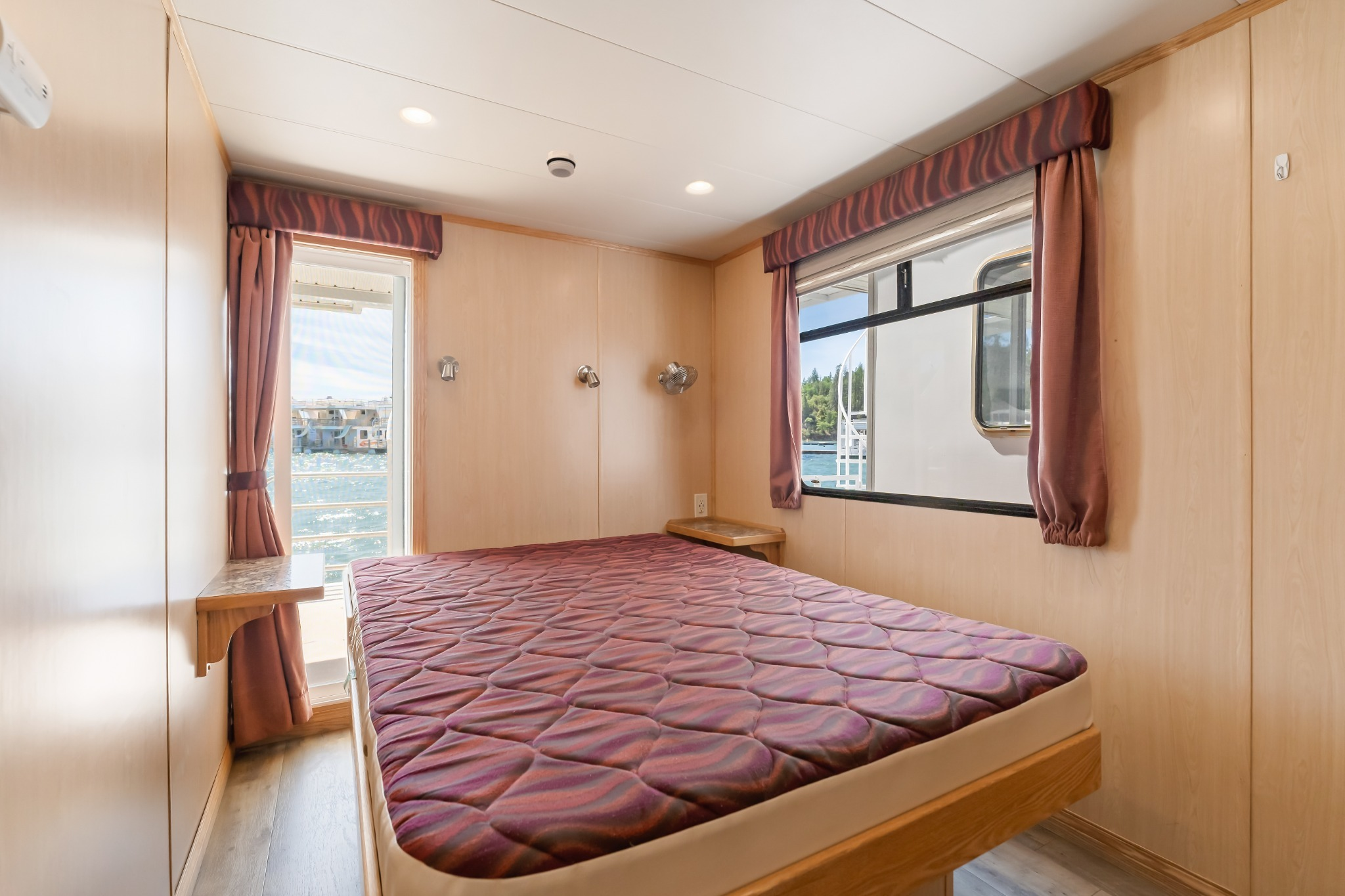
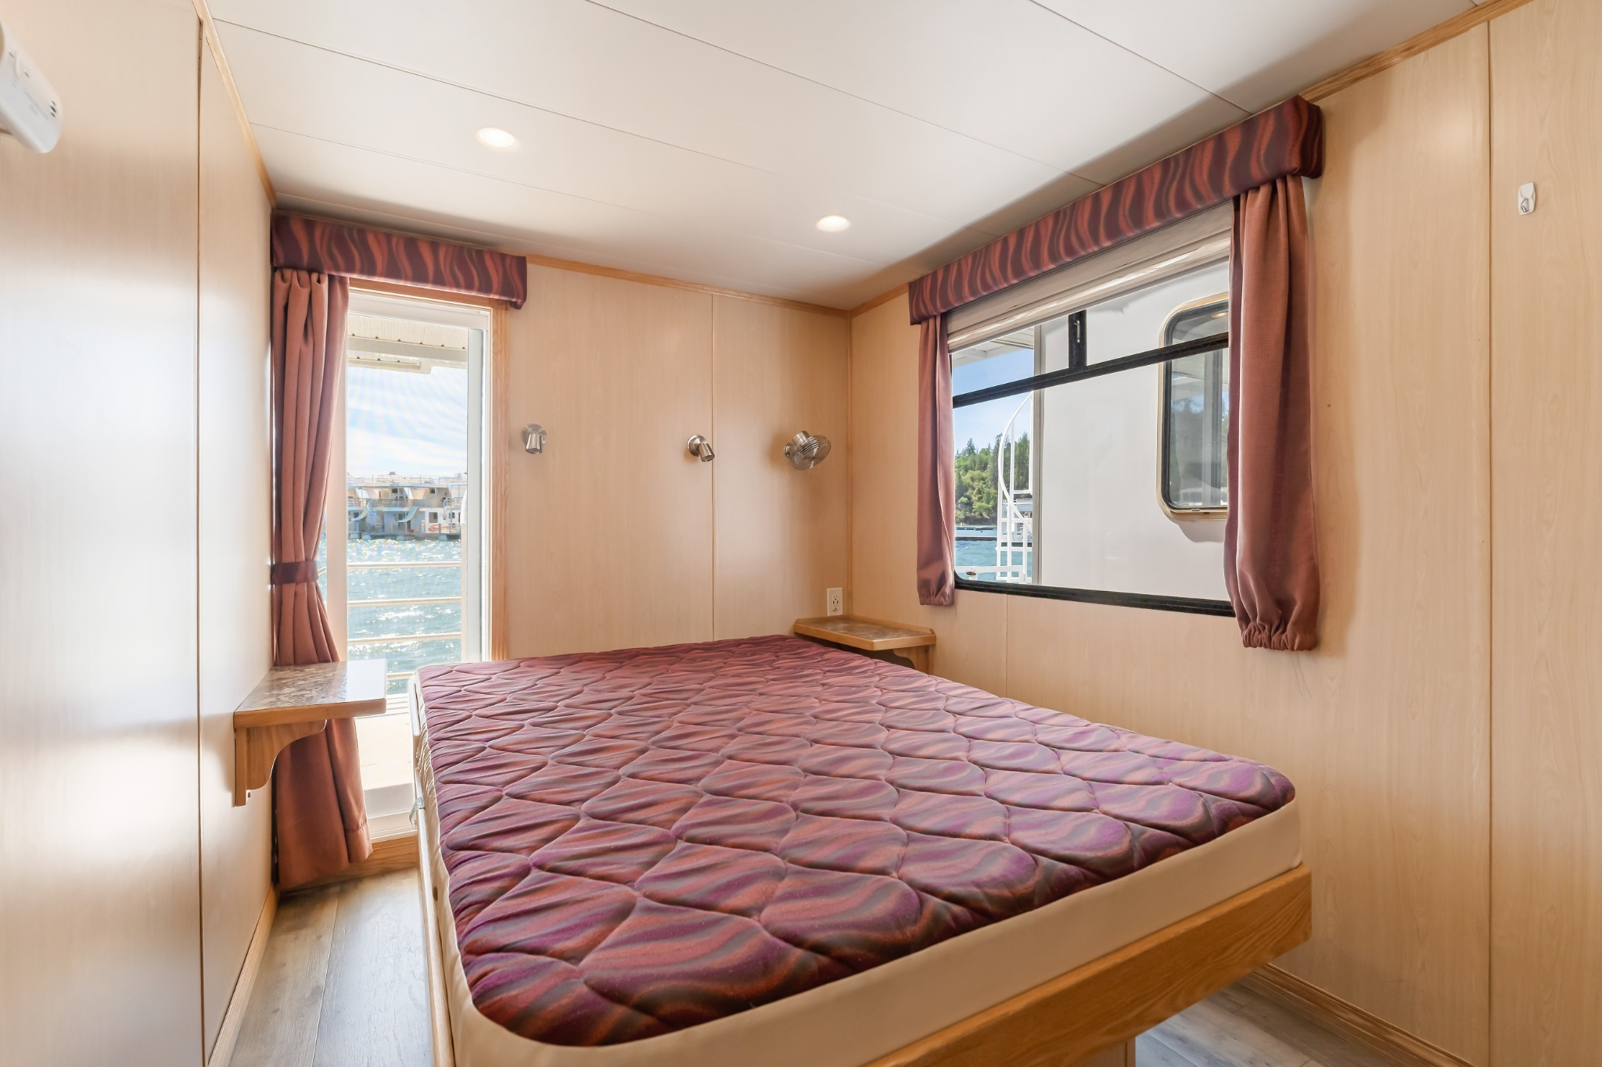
- smoke detector (561, 164)
